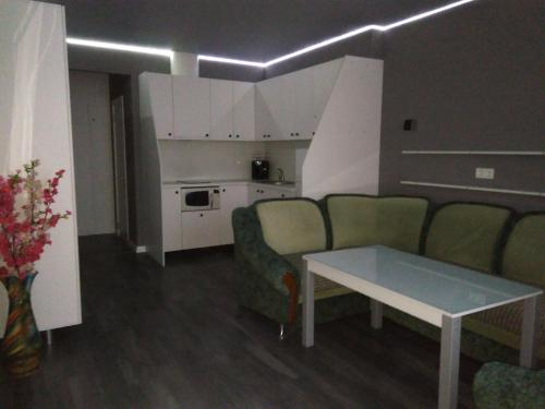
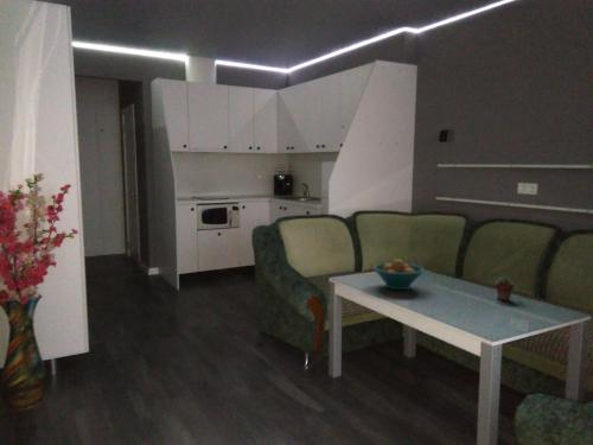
+ fruit bowl (397, 273)
+ potted succulent (504, 287)
